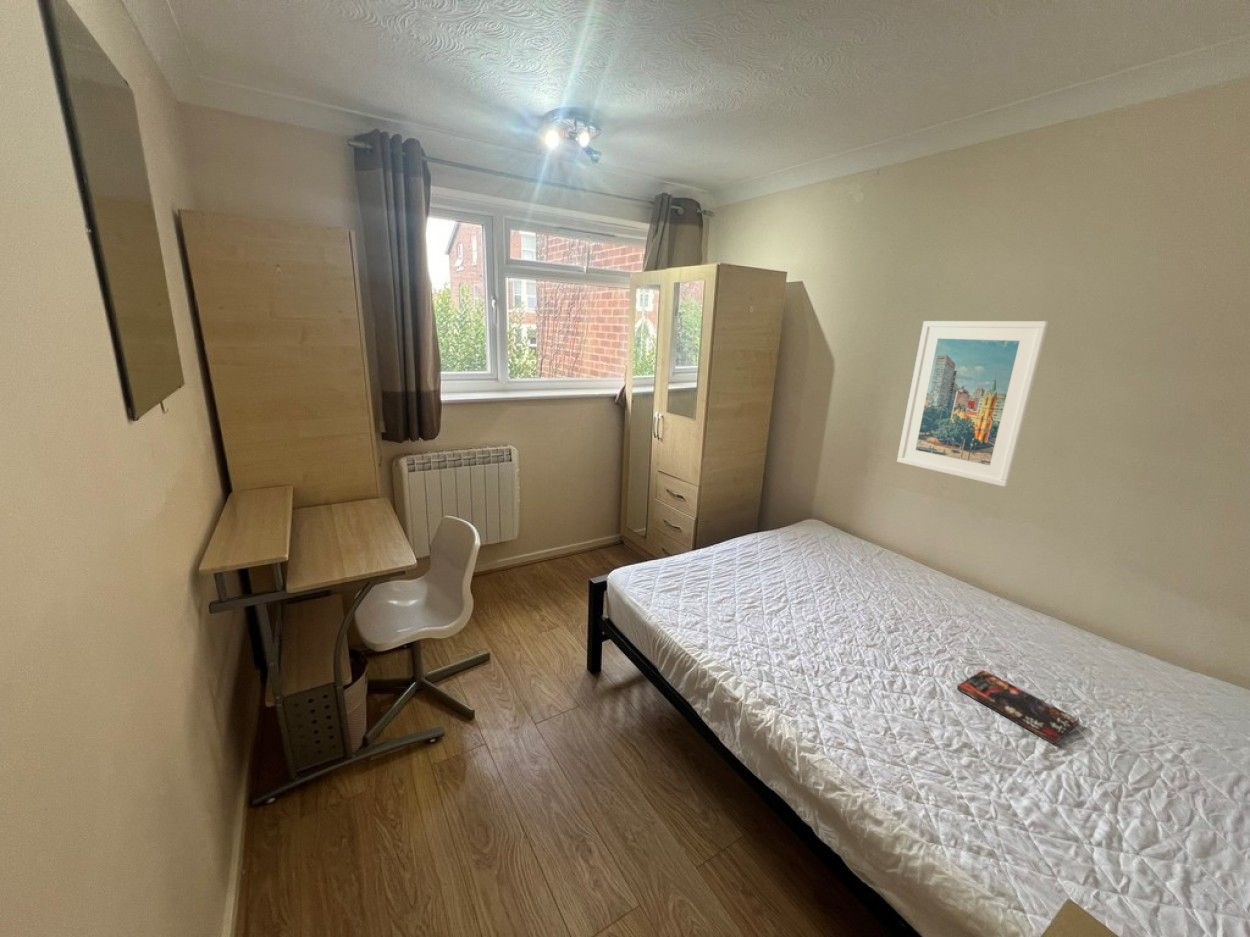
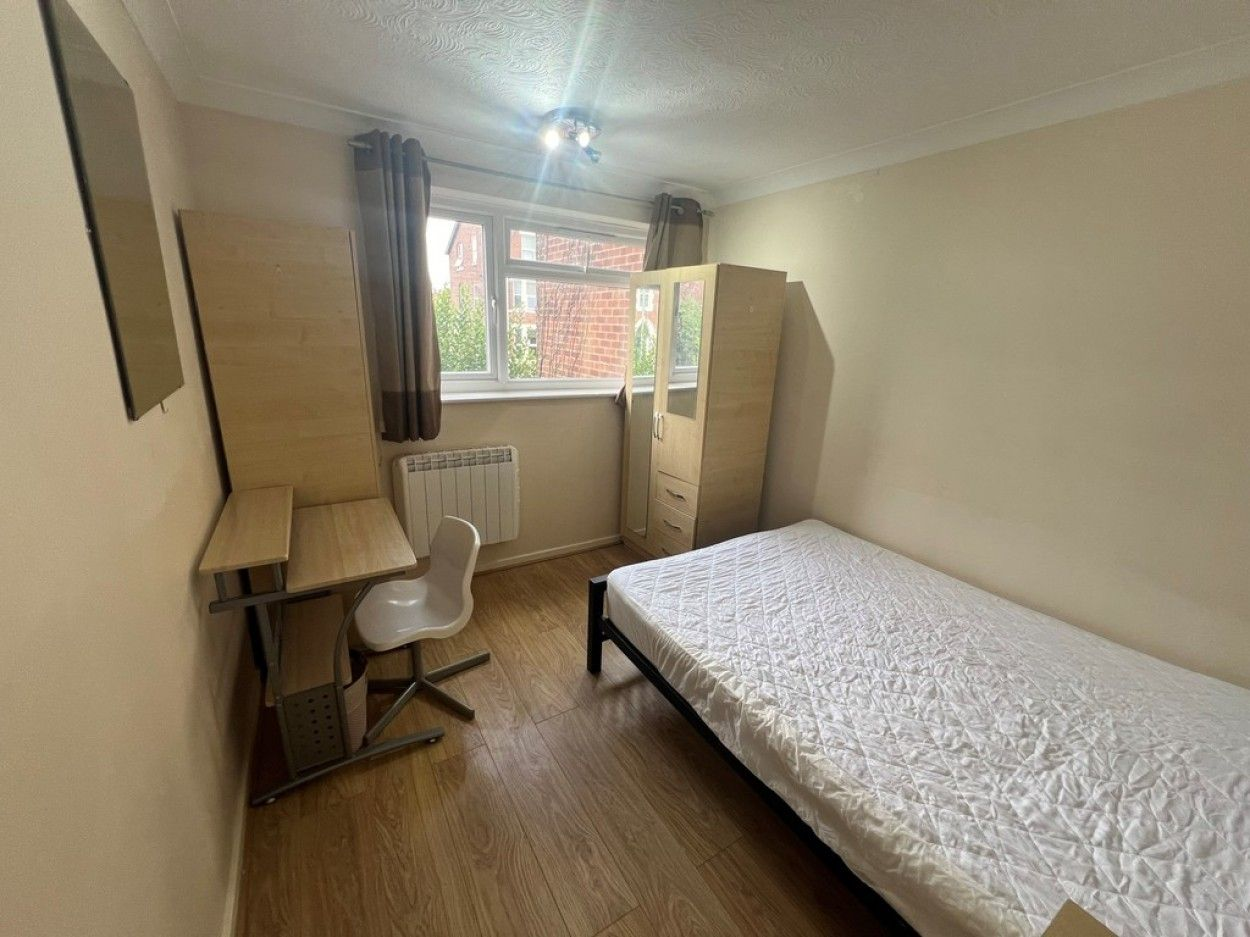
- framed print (963, 400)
- book (1015, 703)
